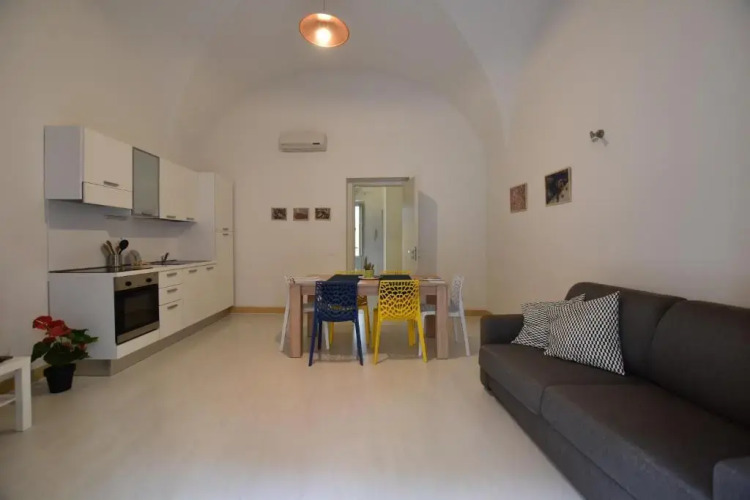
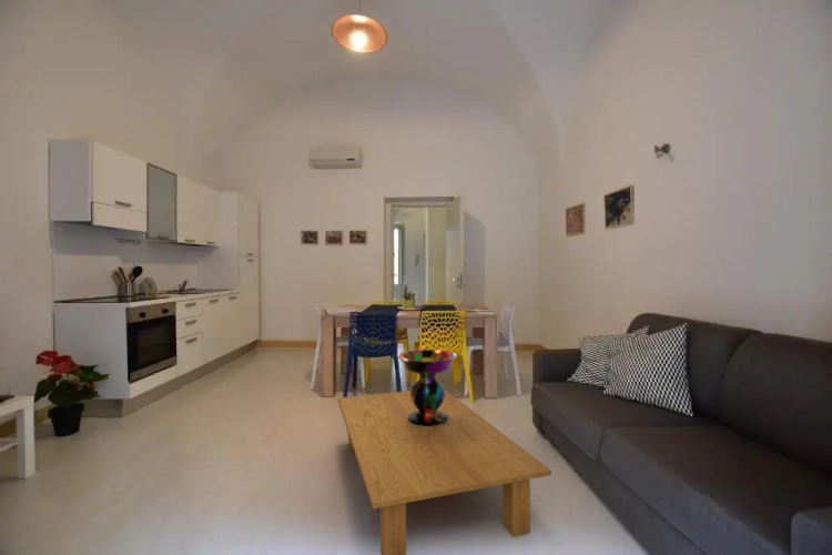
+ decorative bowl (427, 386)
+ coffee table (419, 452)
